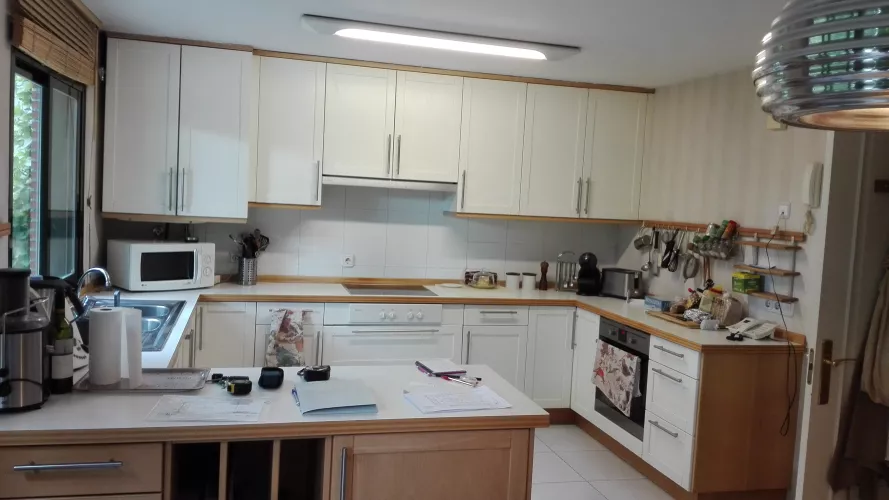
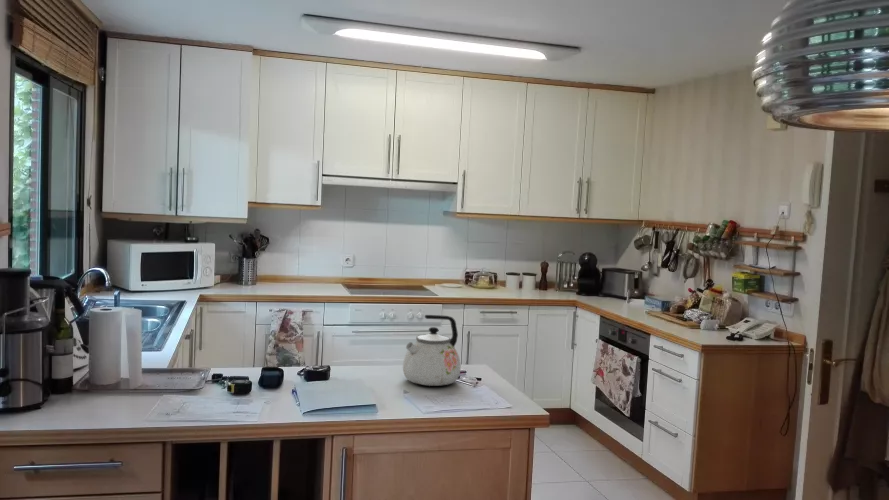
+ kettle (432, 348)
